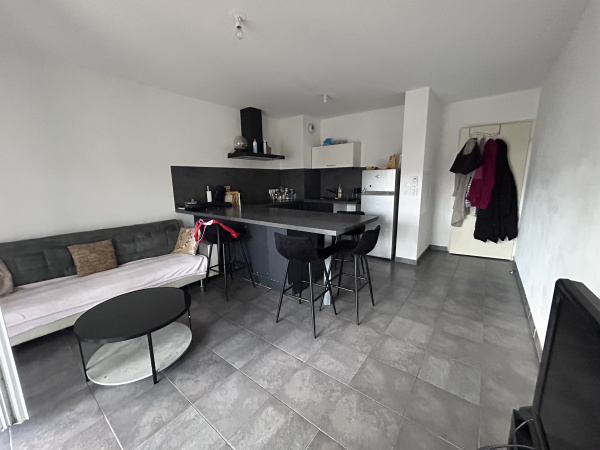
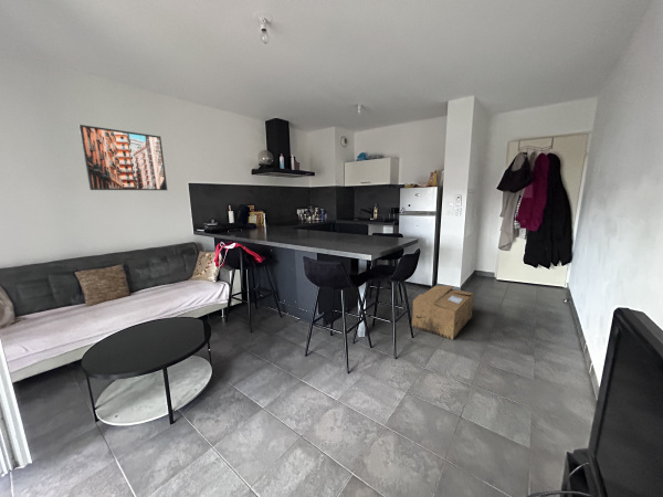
+ cardboard box (443, 307)
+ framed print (127, 160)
